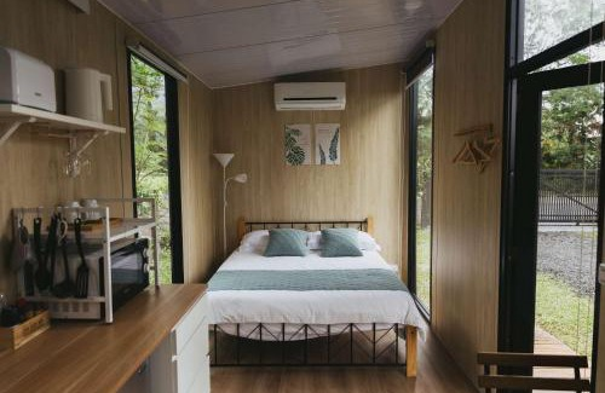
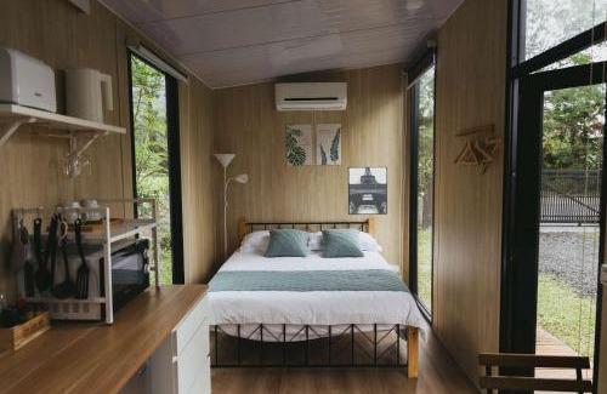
+ wall art (367, 190)
